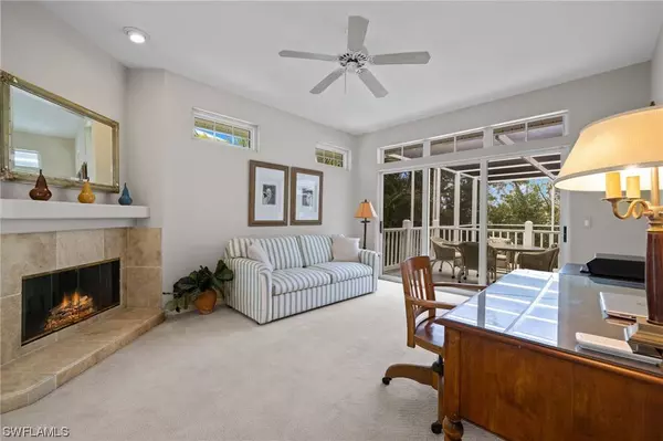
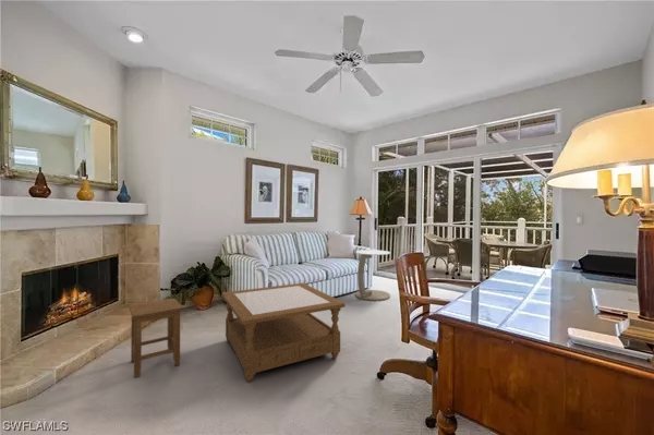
+ stool (158, 338)
+ coffee table (279, 323)
+ side table (363, 274)
